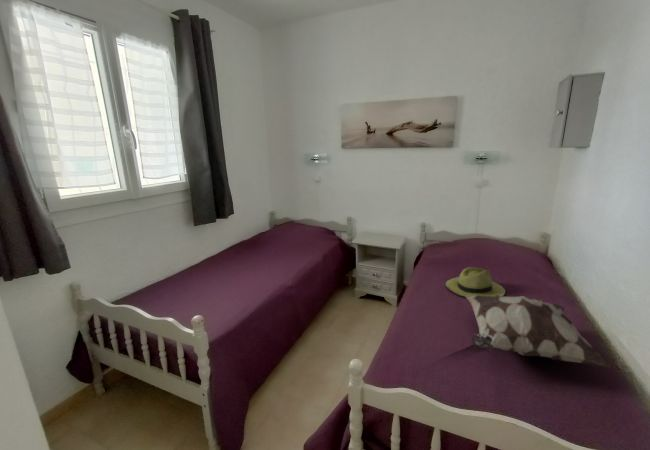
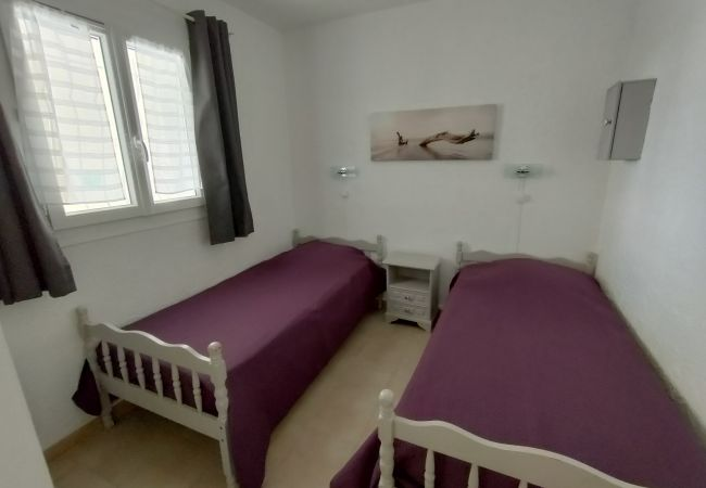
- decorative pillow (522, 324)
- straw hat (475, 278)
